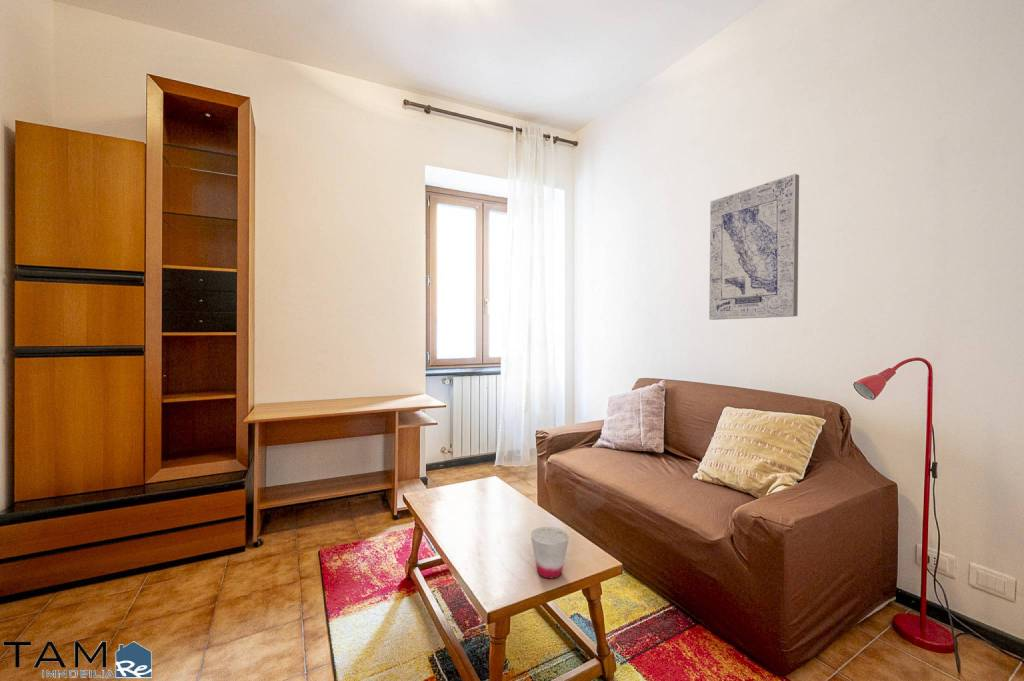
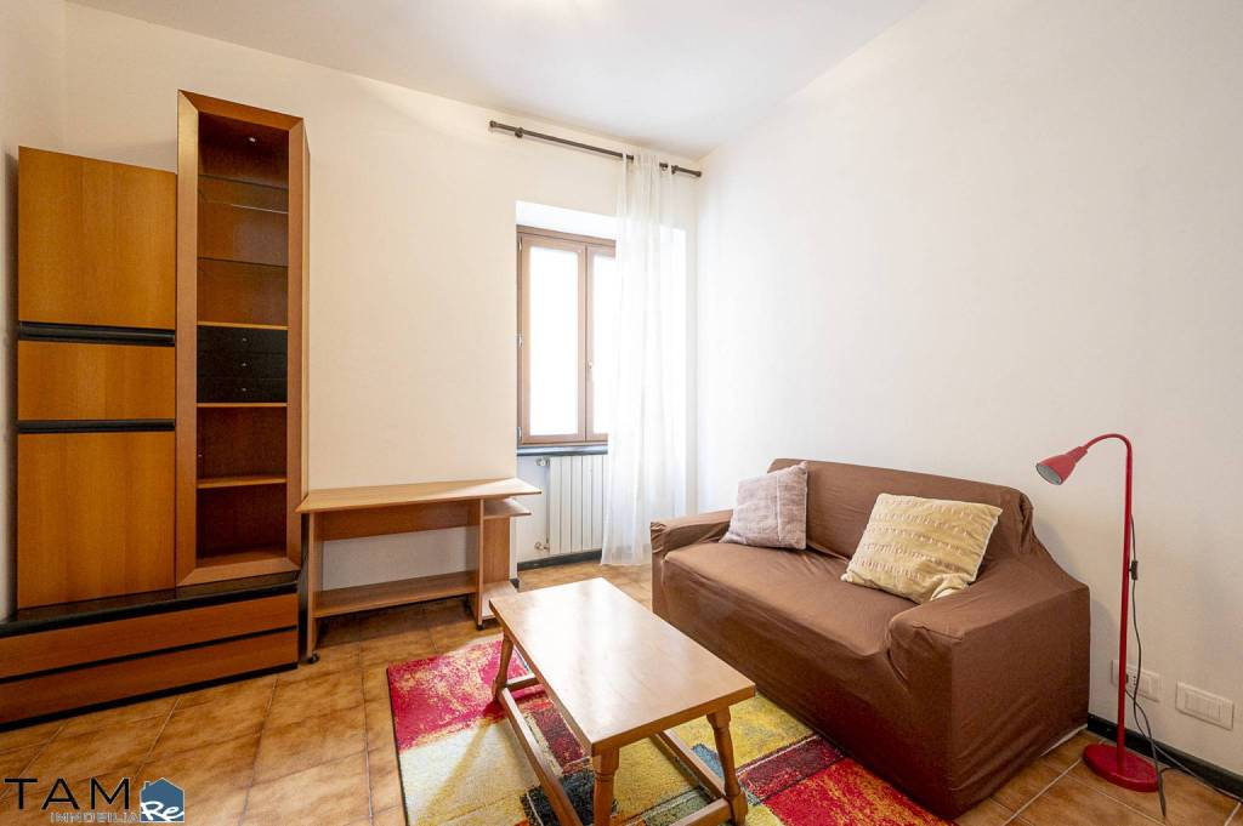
- cup (549, 553)
- wall art (750, 253)
